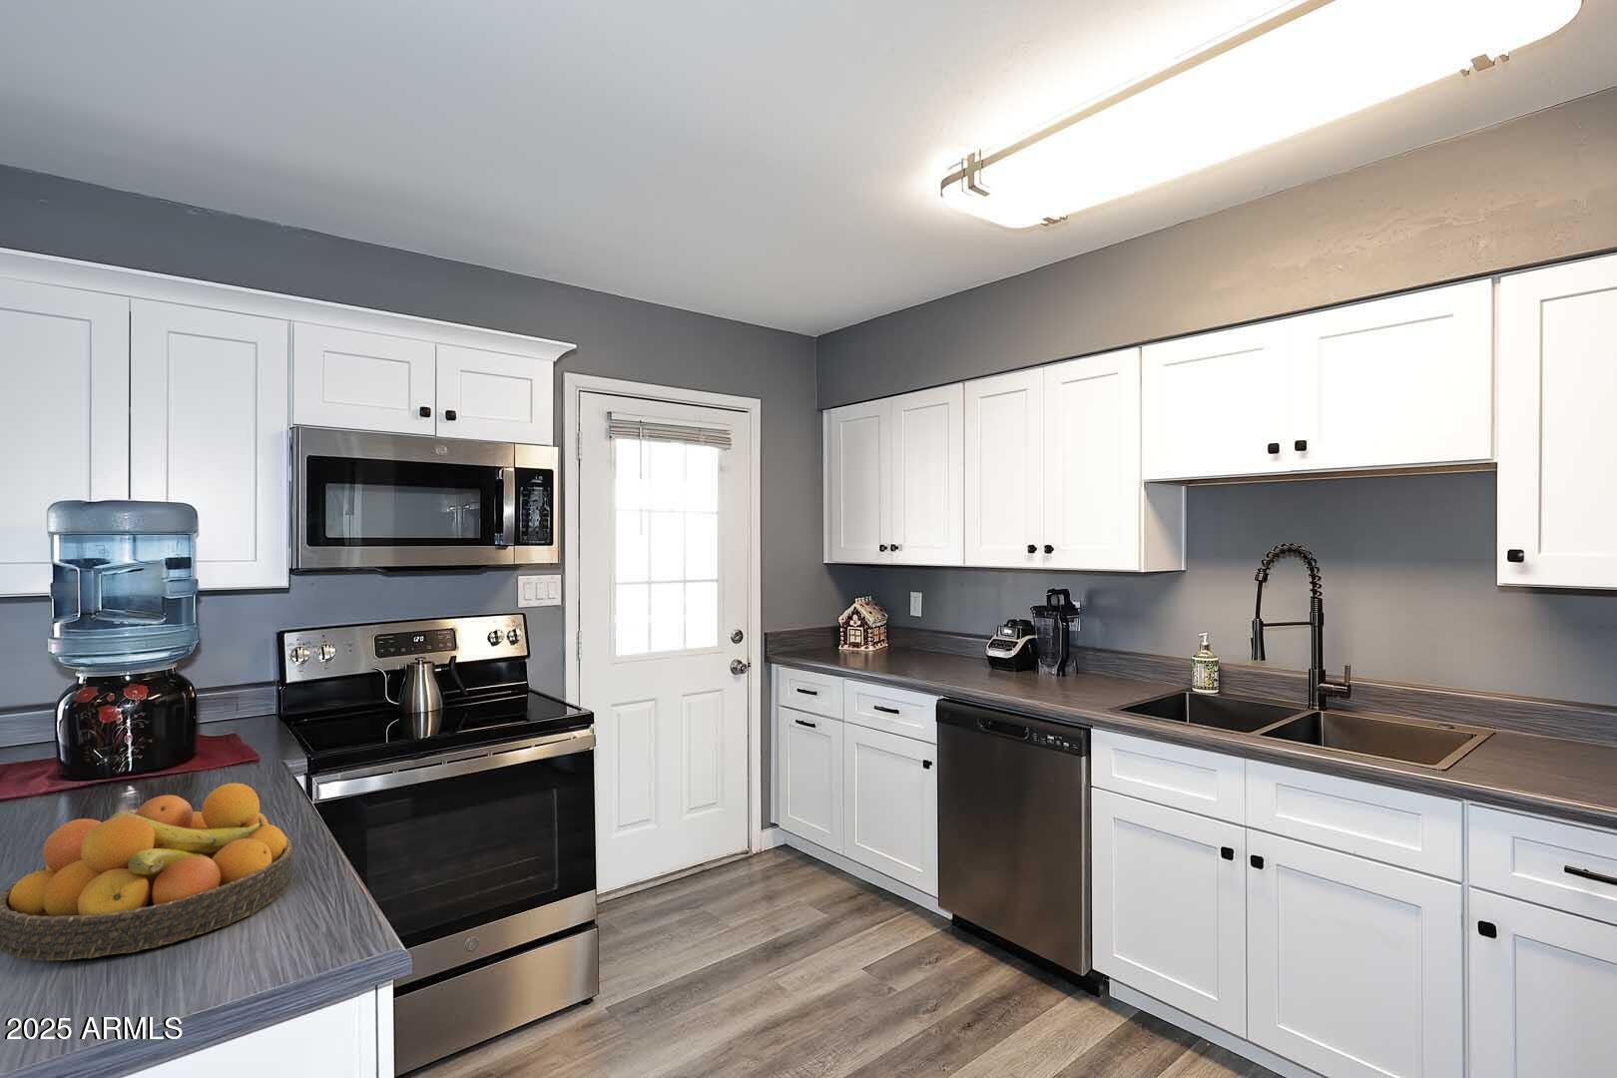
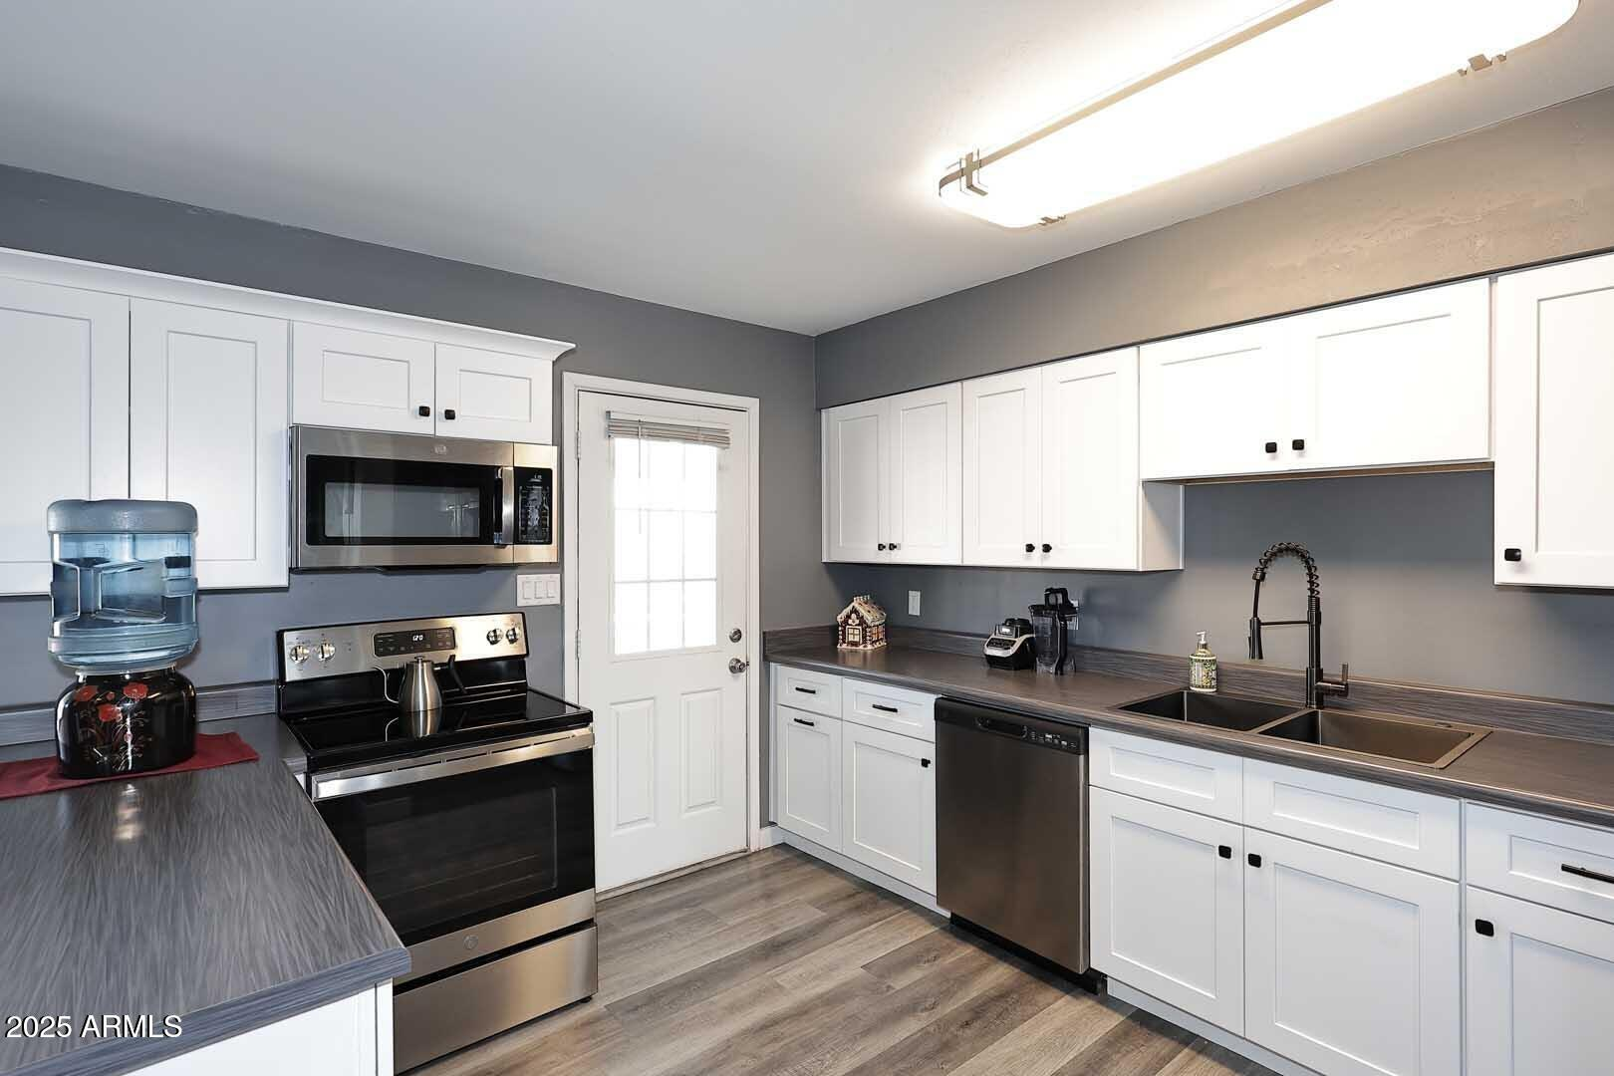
- fruit bowl (156, 852)
